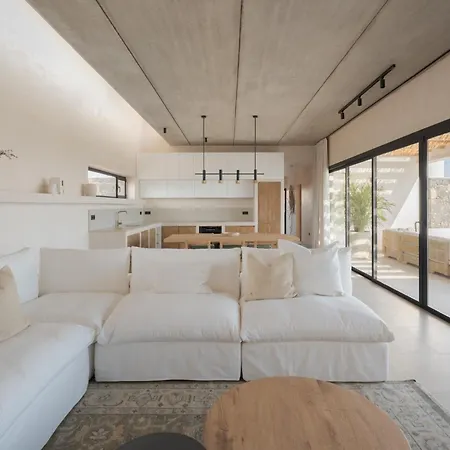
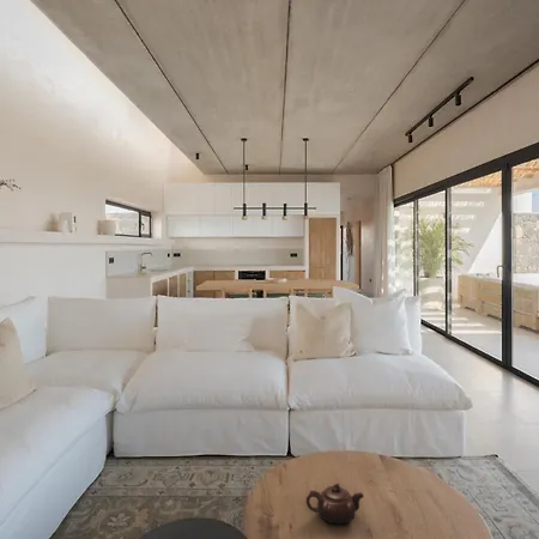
+ teapot (334, 498)
